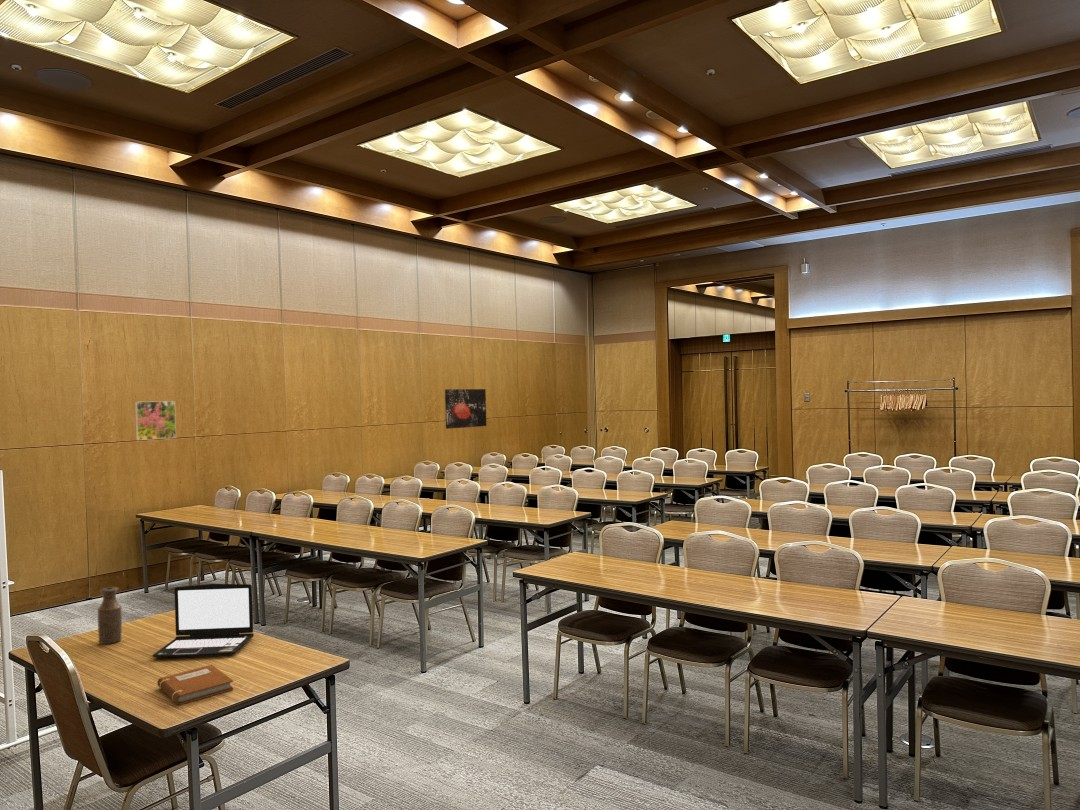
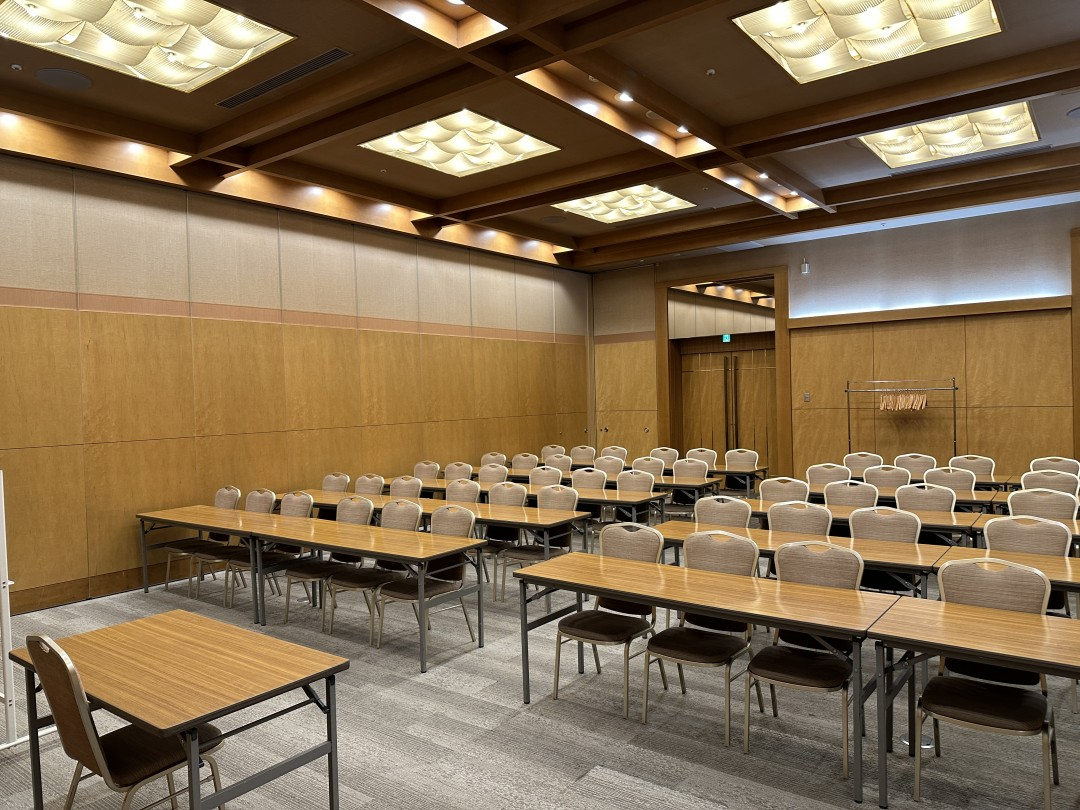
- notebook (194, 683)
- bottle (109, 614)
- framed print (156, 420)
- laptop (203, 619)
- wall art (466, 408)
